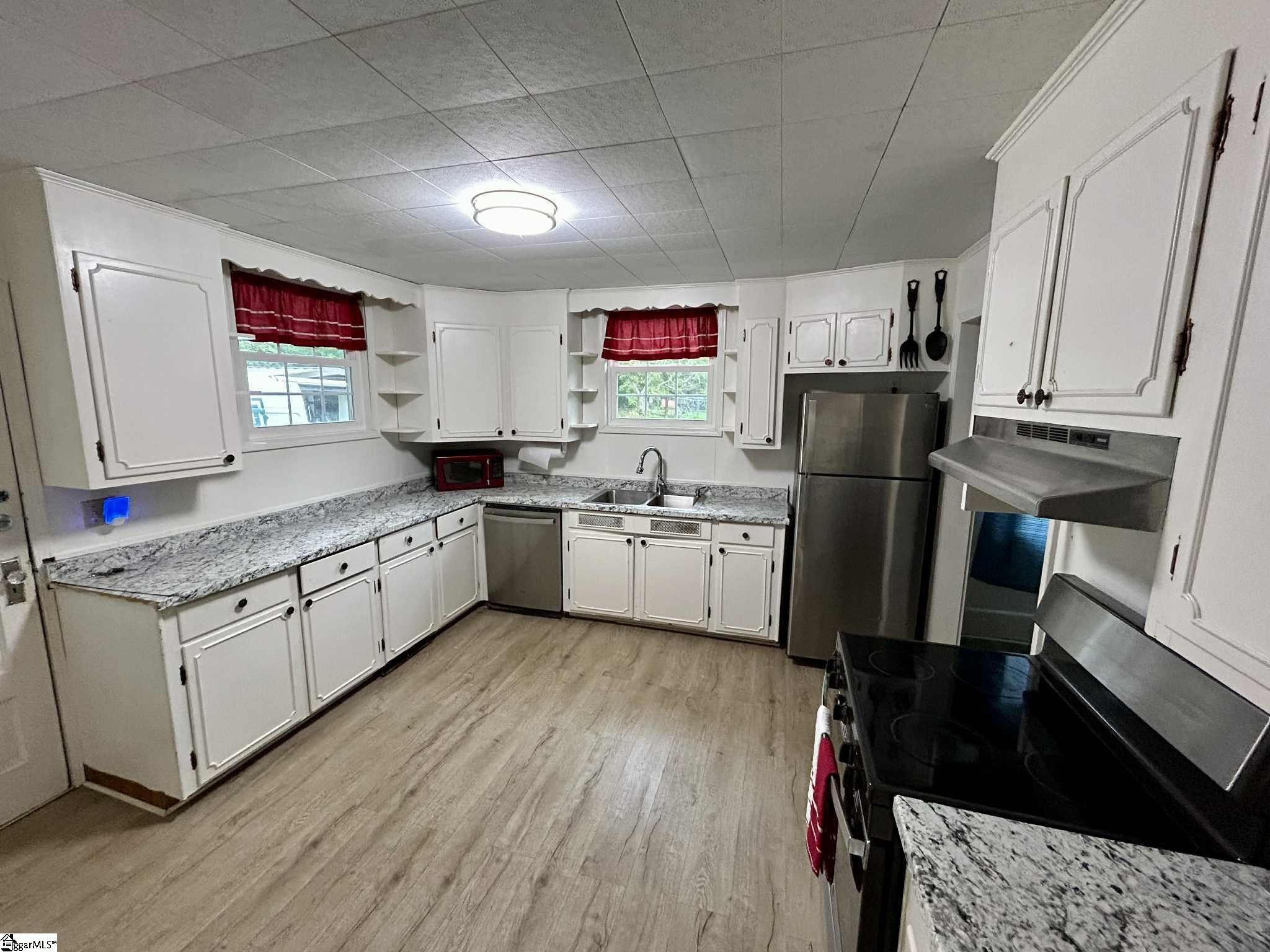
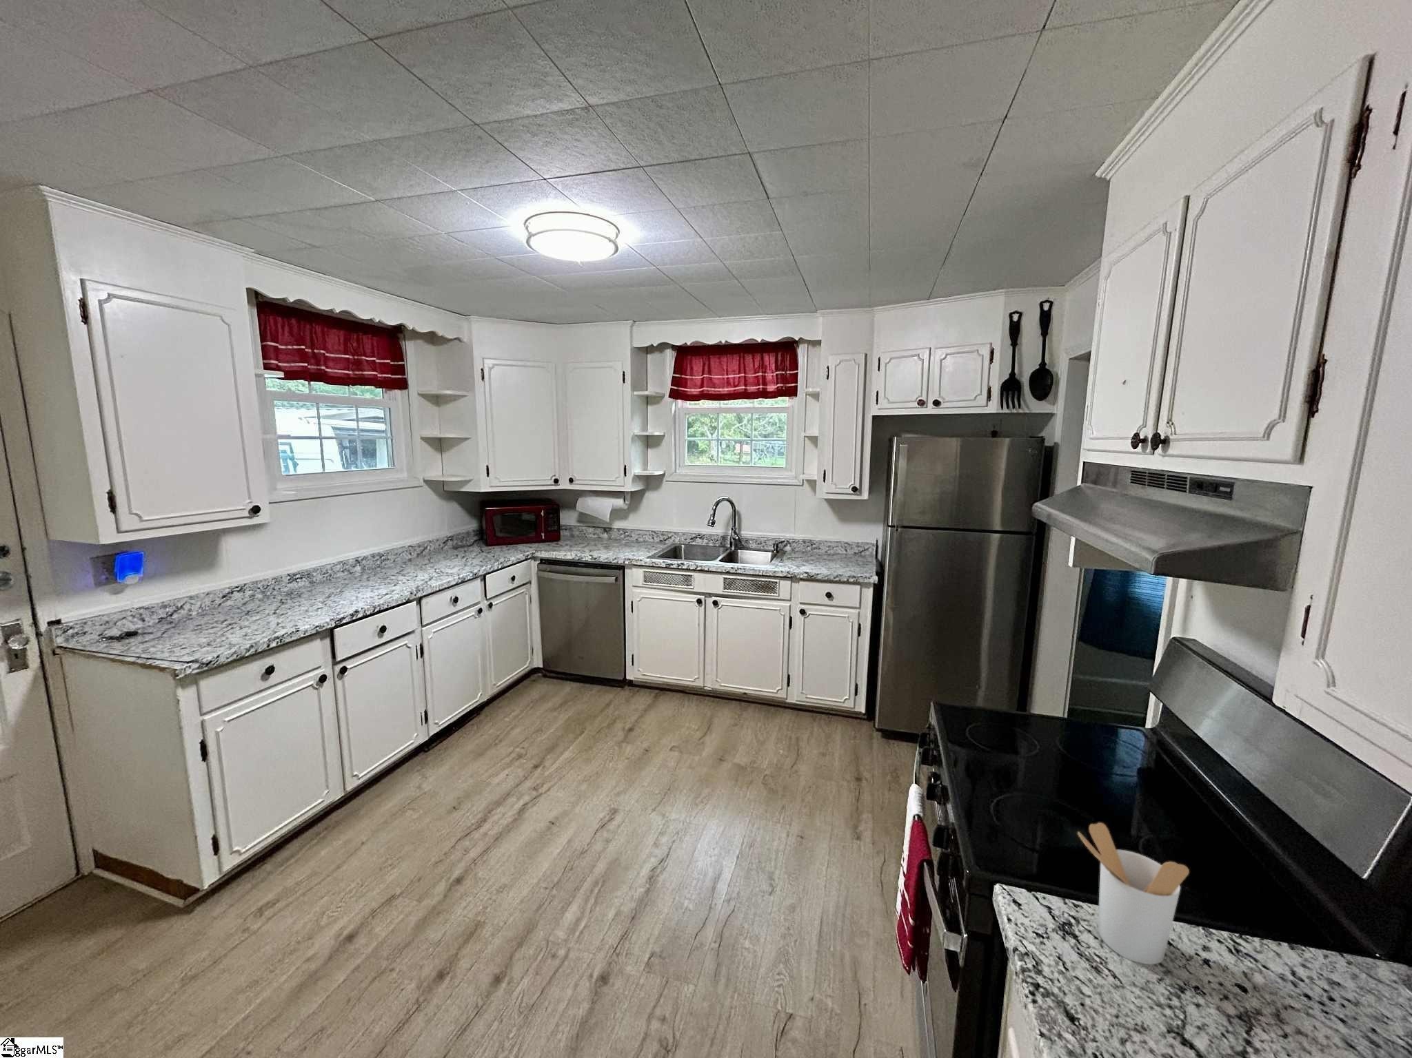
+ utensil holder (1122, 891)
